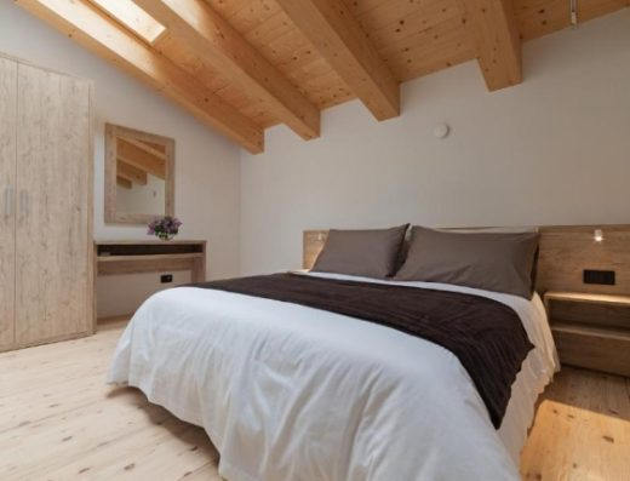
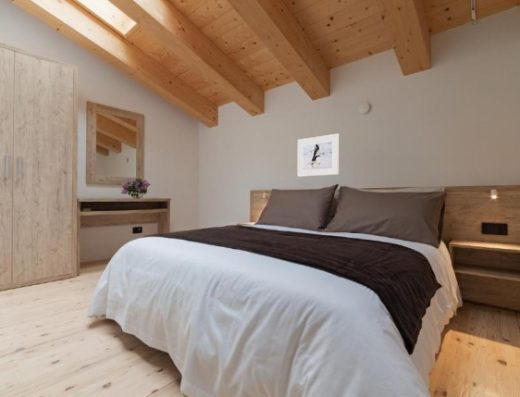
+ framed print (317, 156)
